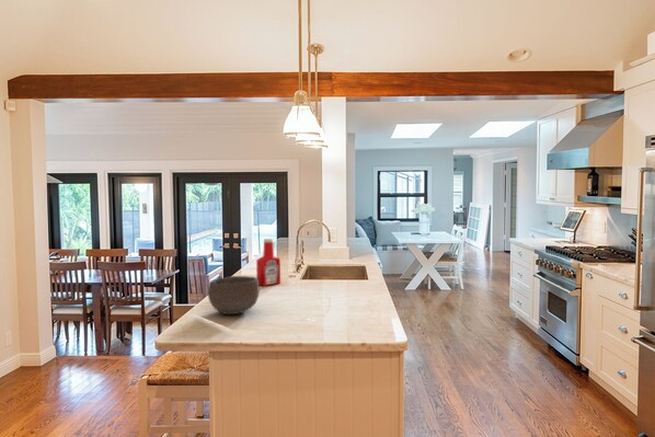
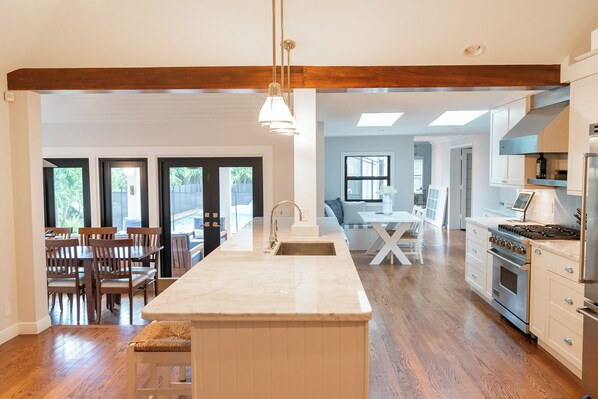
- soap bottle (268, 261)
- bowl (233, 296)
